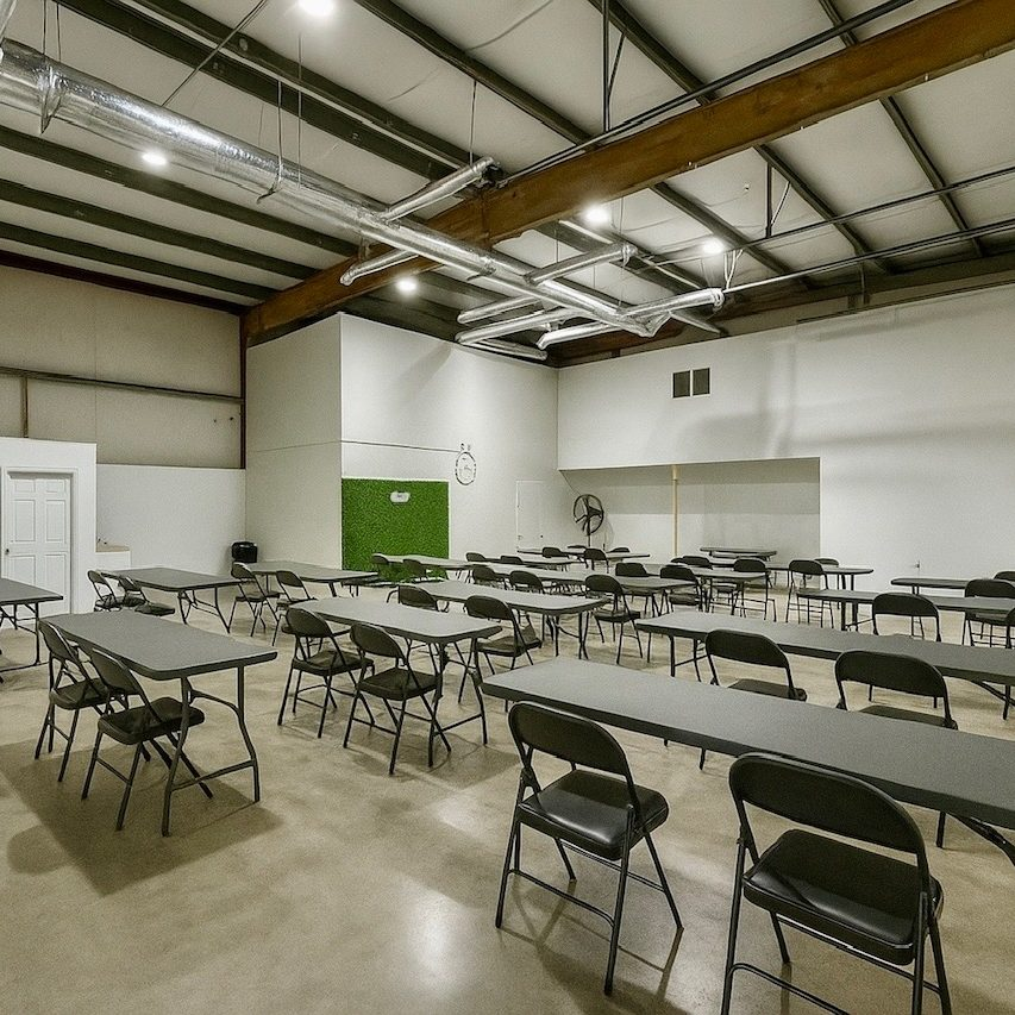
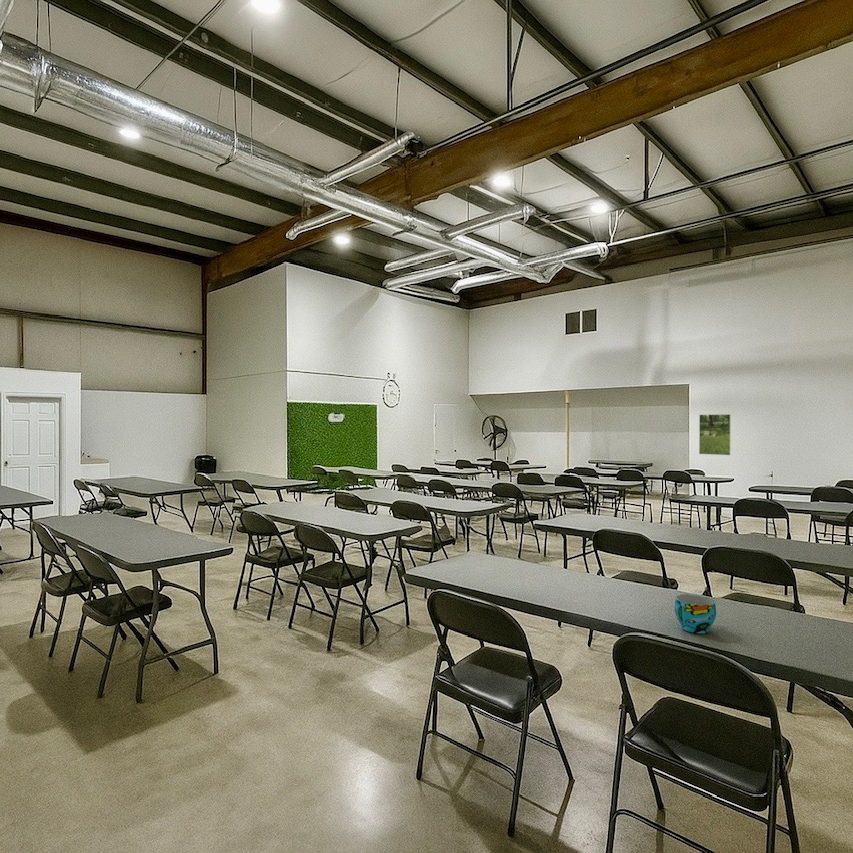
+ cup (694, 613)
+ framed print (714, 434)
